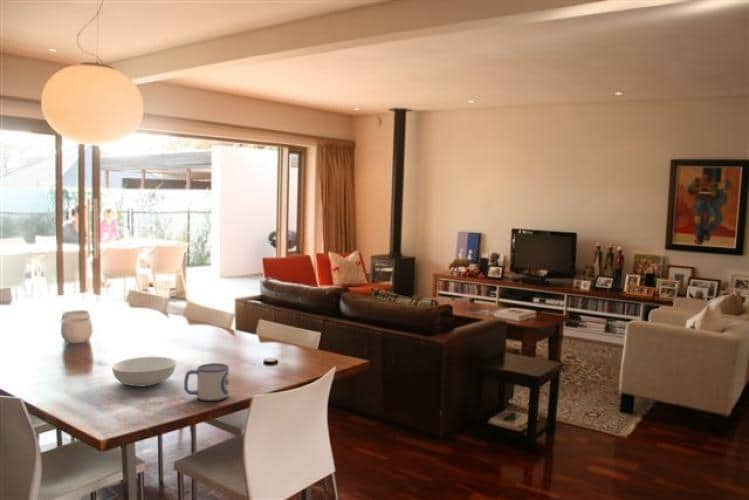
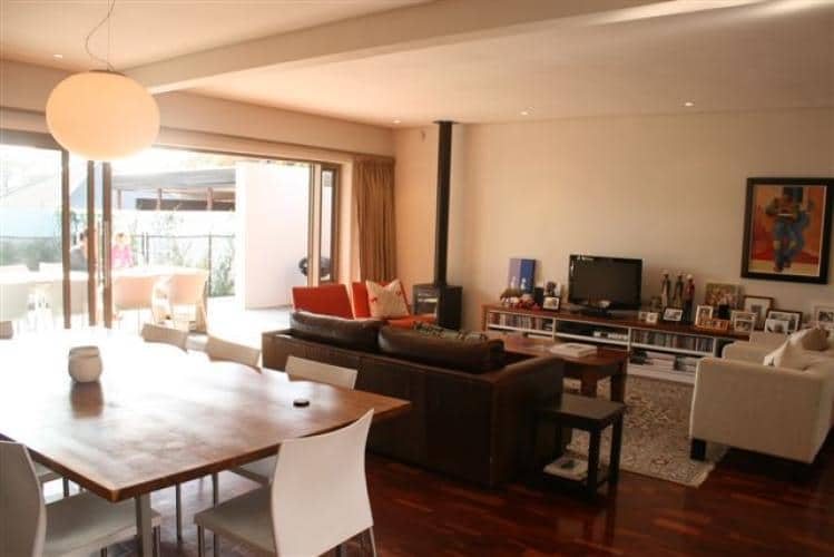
- serving bowl (144, 373)
- mug (206, 382)
